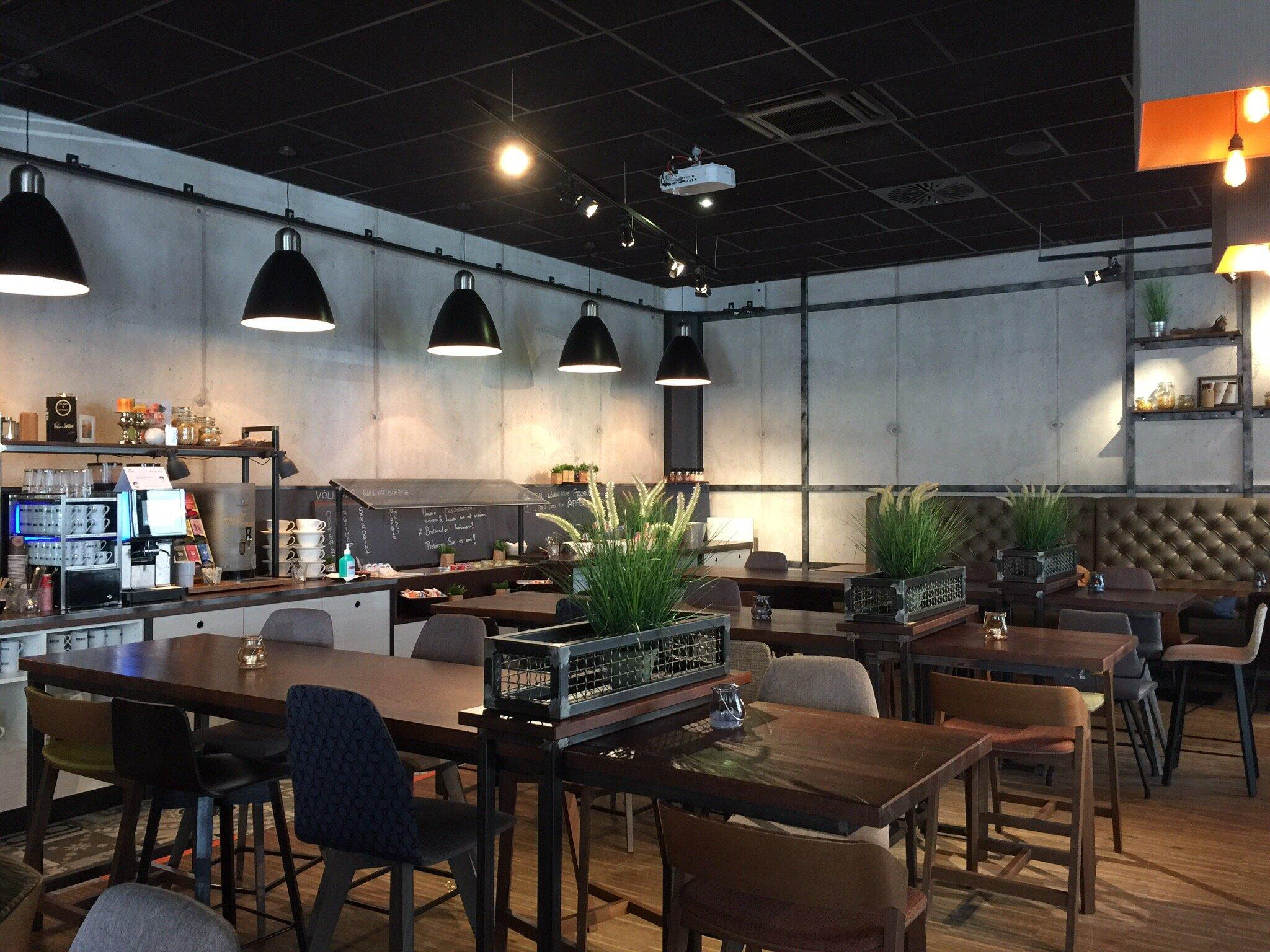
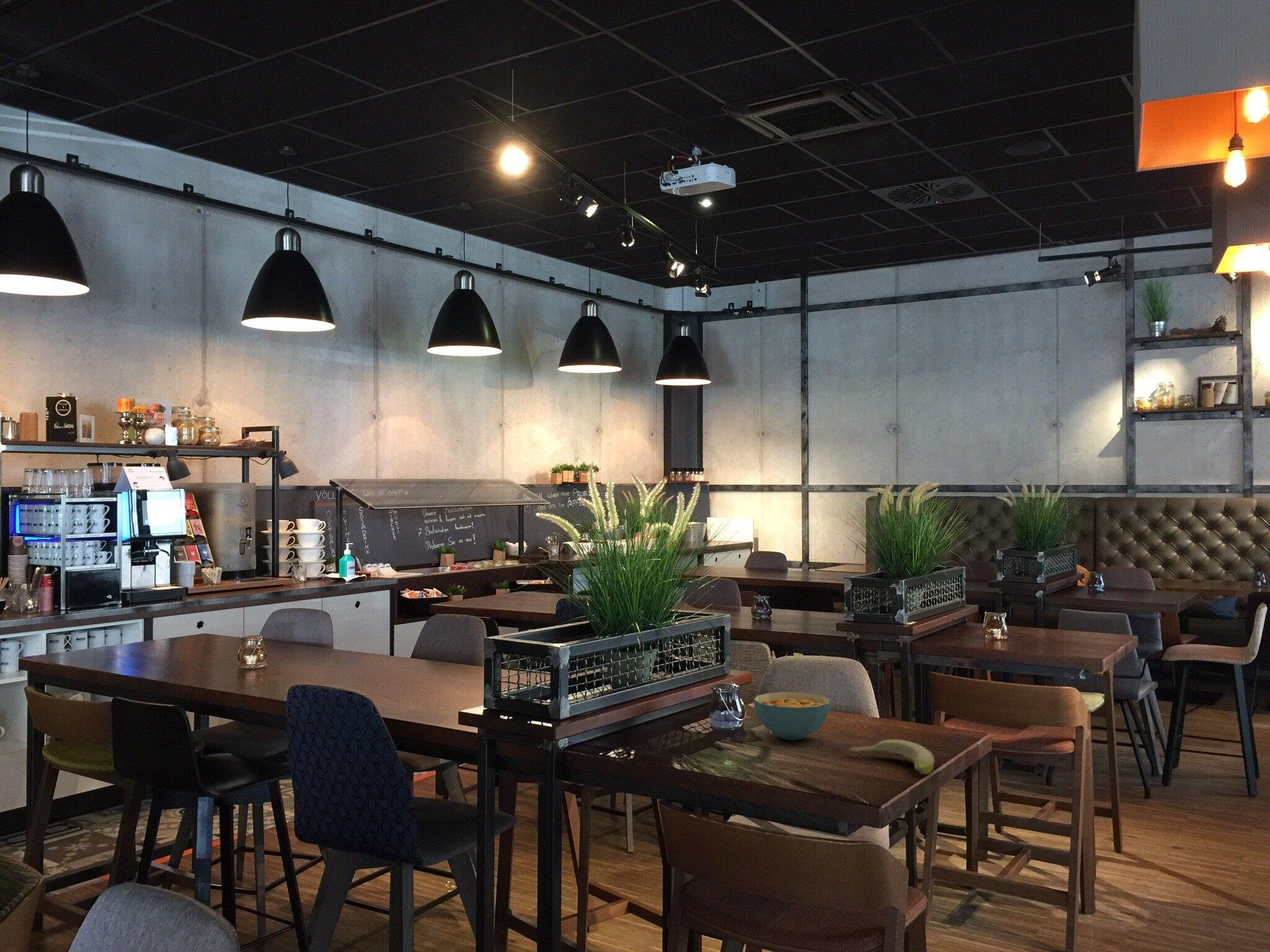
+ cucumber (893, 754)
+ cereal bowl (792, 718)
